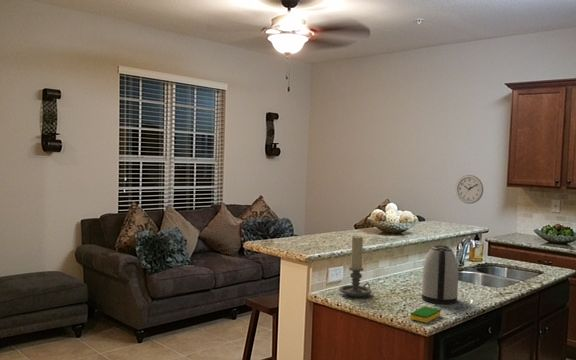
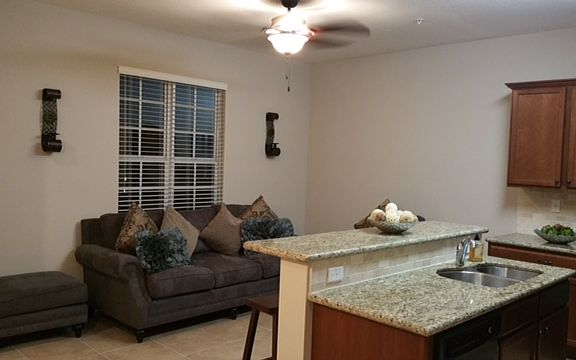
- kettle (440, 273)
- wall clock (468, 189)
- dish sponge (425, 314)
- candle holder (358, 264)
